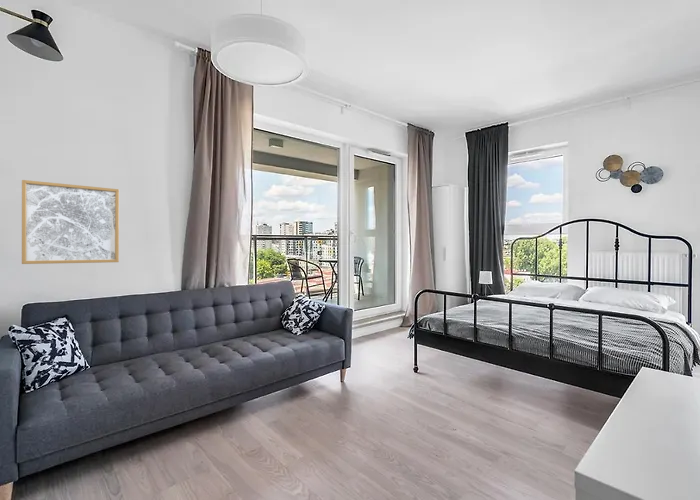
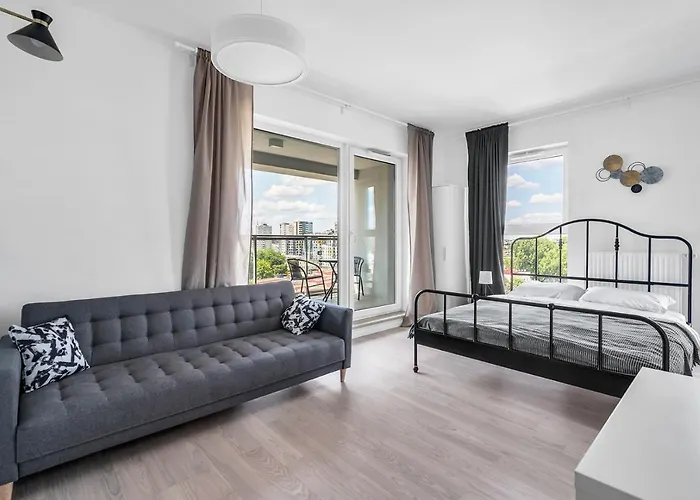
- wall art (73, 224)
